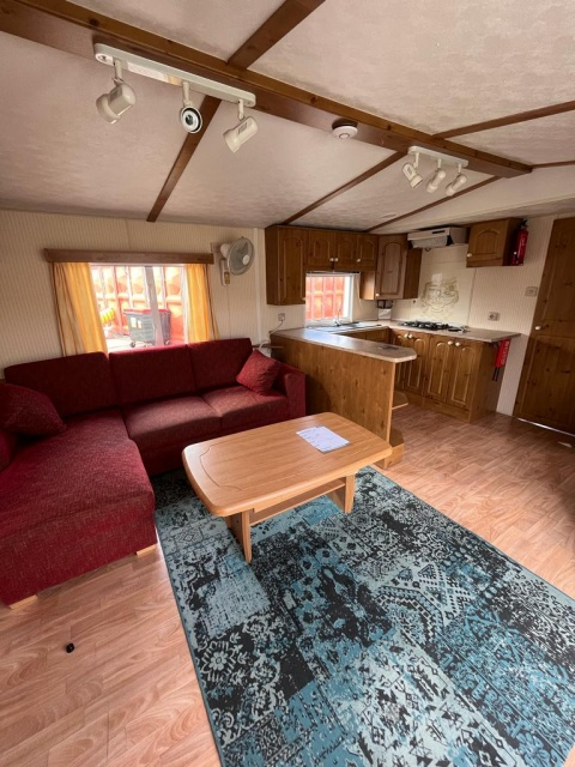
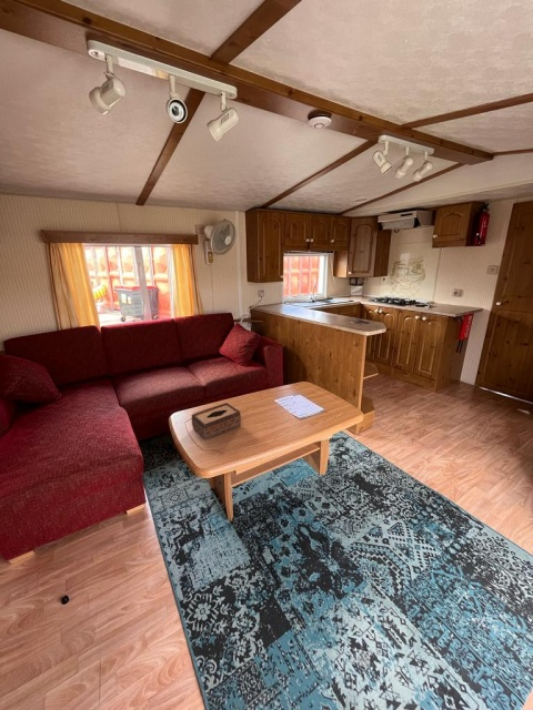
+ tissue box (217, 419)
